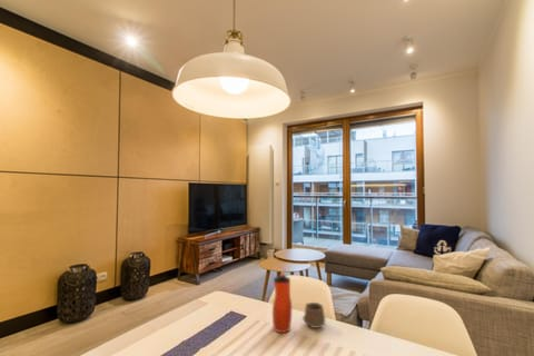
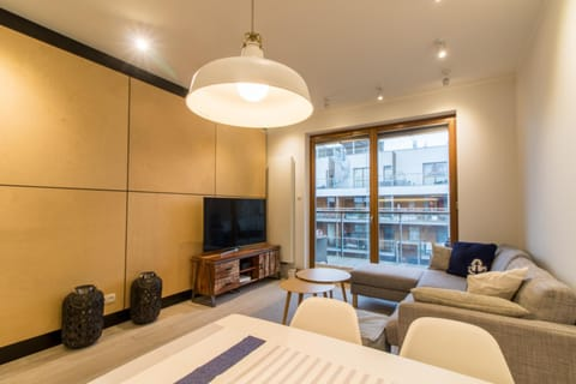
- water bottle (281, 300)
- cup (314, 315)
